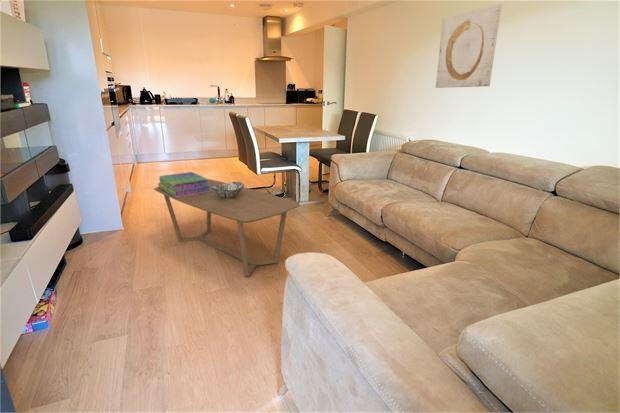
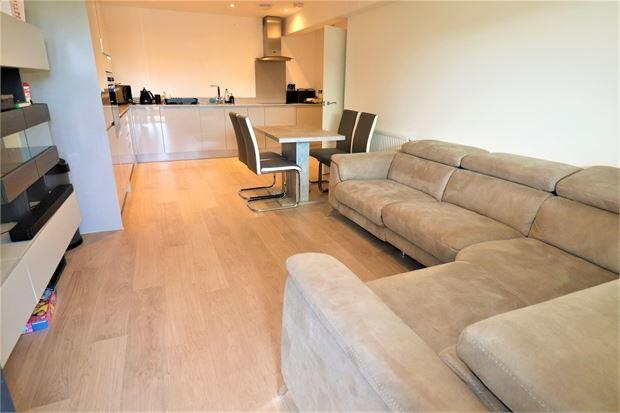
- stack of books (184, 183)
- wall art (465, 50)
- coffee table (226, 217)
- decorative bowl (227, 190)
